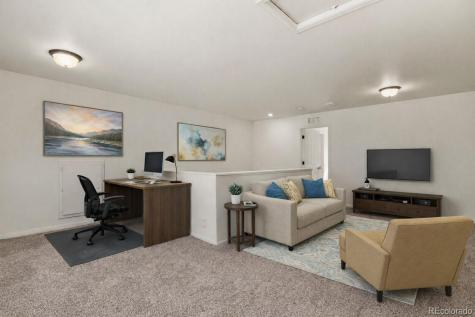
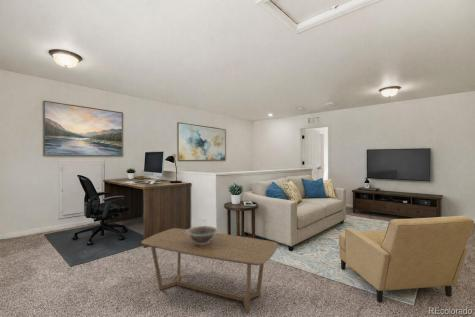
+ coffee table (211, 258)
+ decorative bowl (202, 236)
